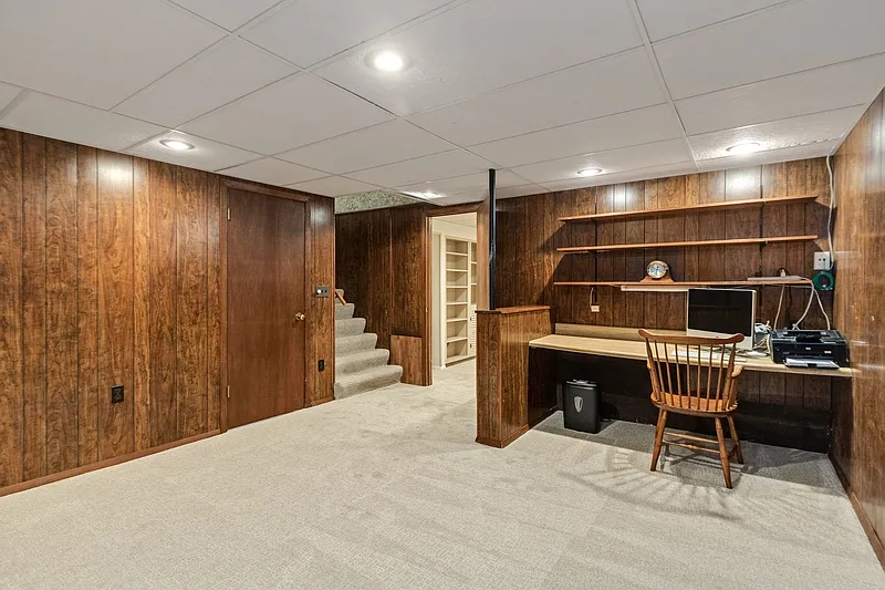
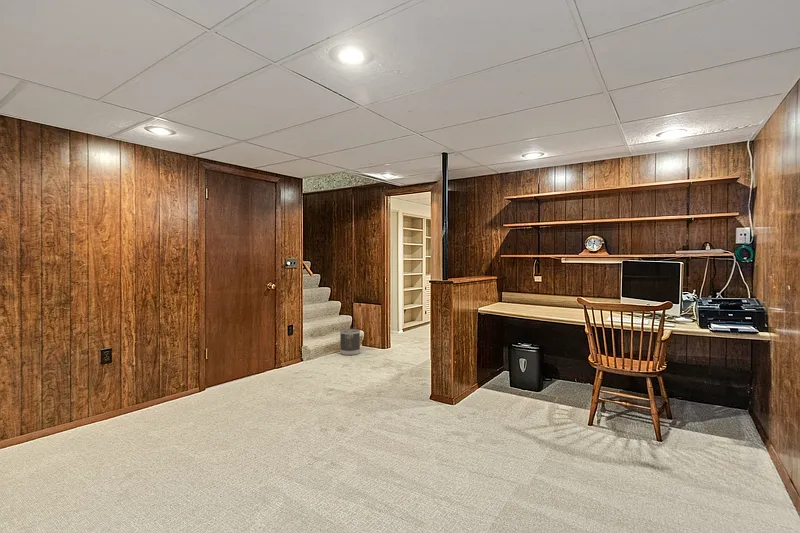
+ wastebasket (350, 341)
